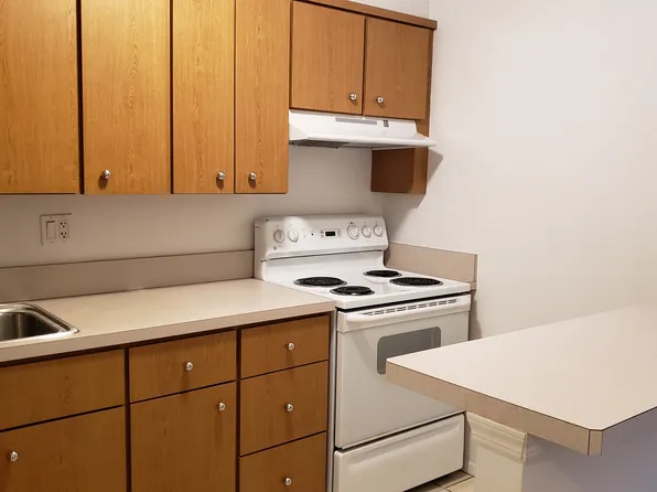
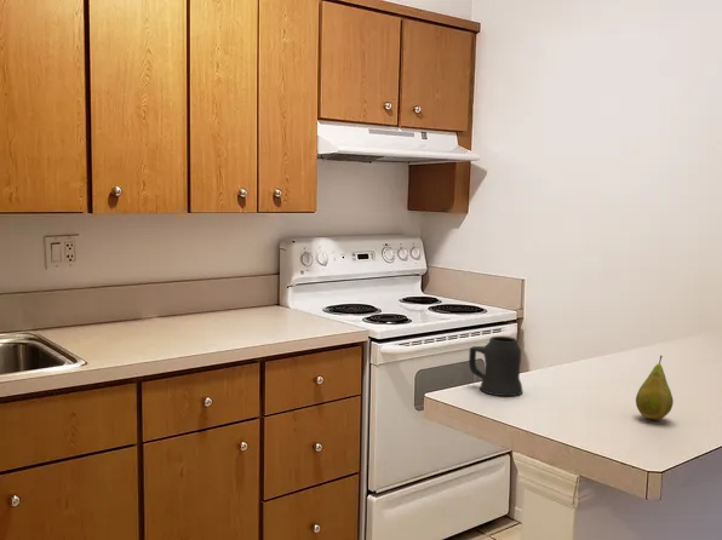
+ fruit (654, 387)
+ mug (495, 363)
